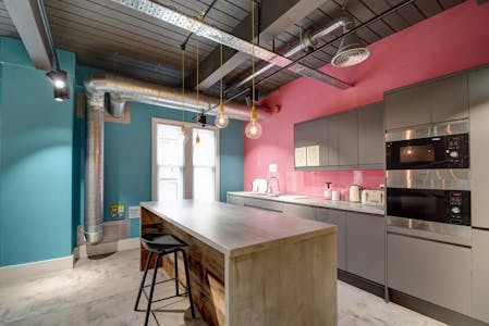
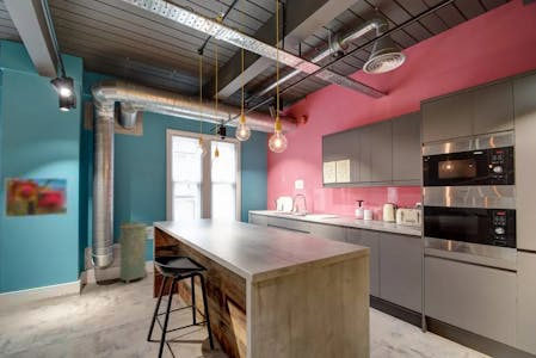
+ trash can (133, 249)
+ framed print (37, 197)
